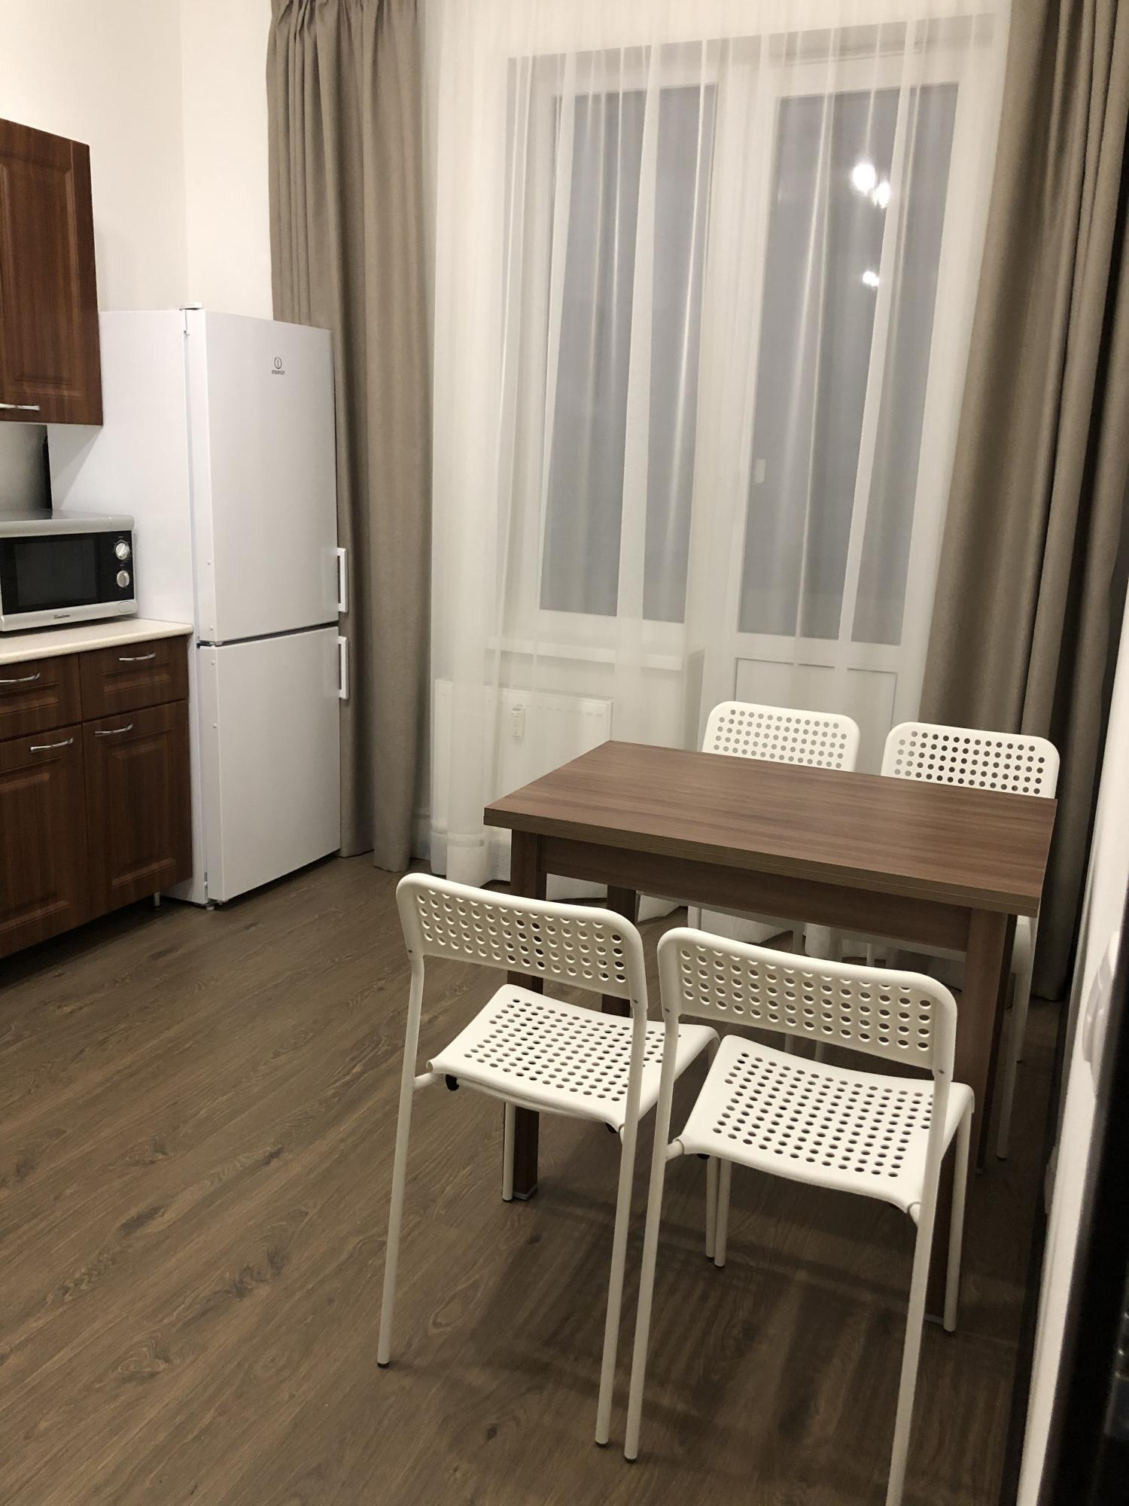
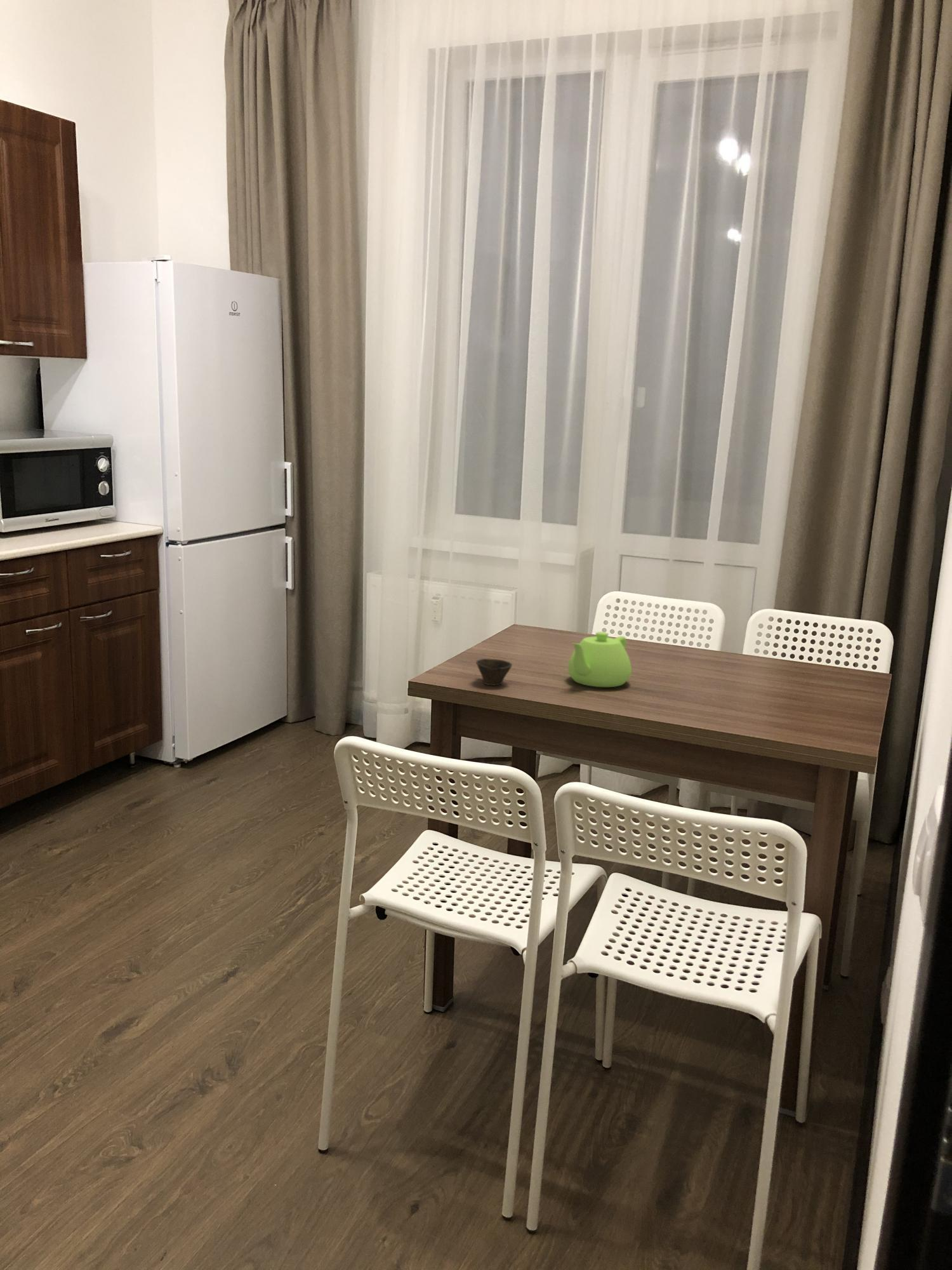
+ teapot (598, 658)
+ cup (493, 672)
